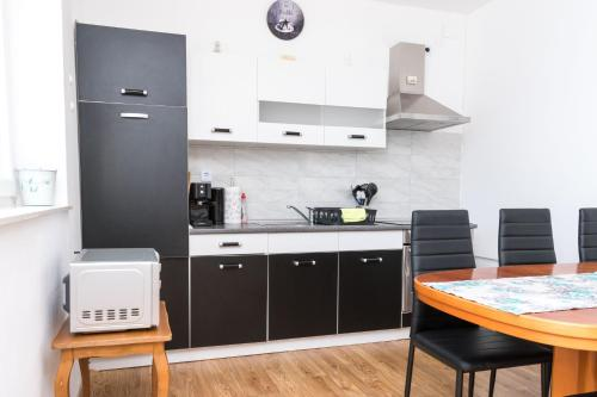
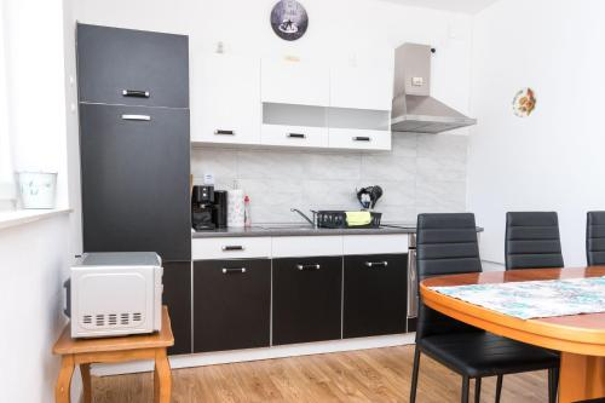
+ decorative plate (524, 103)
